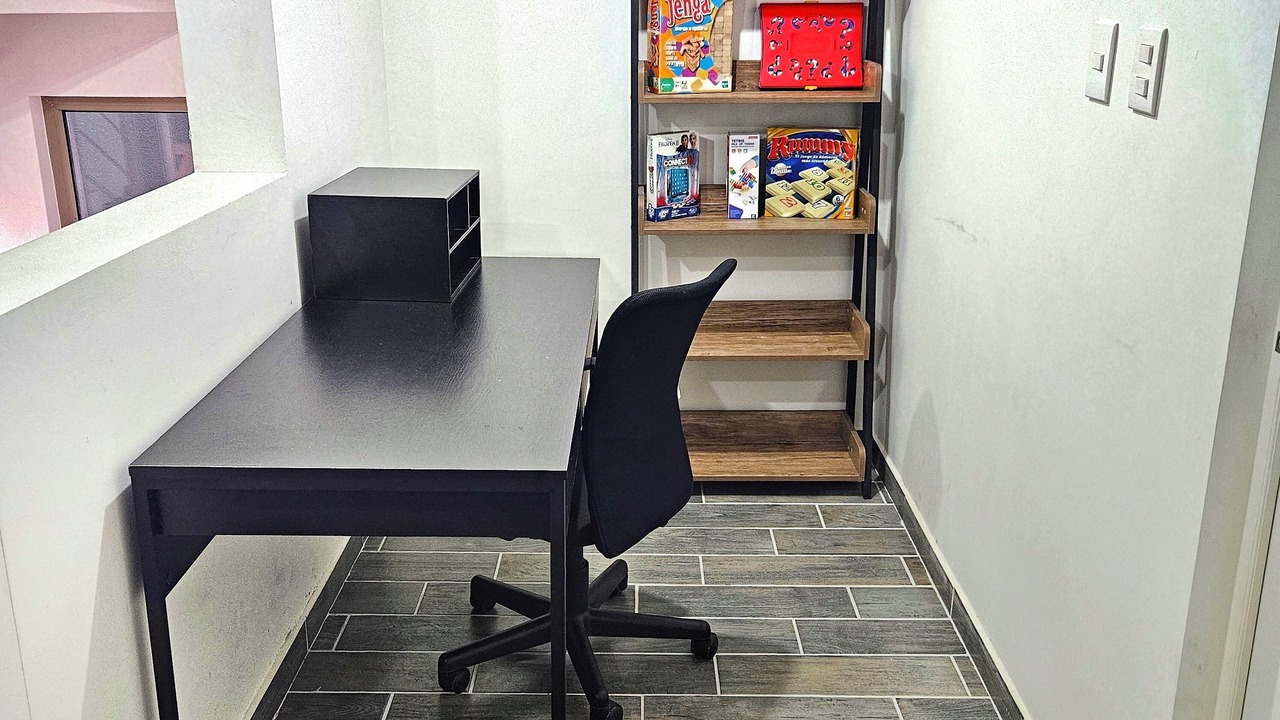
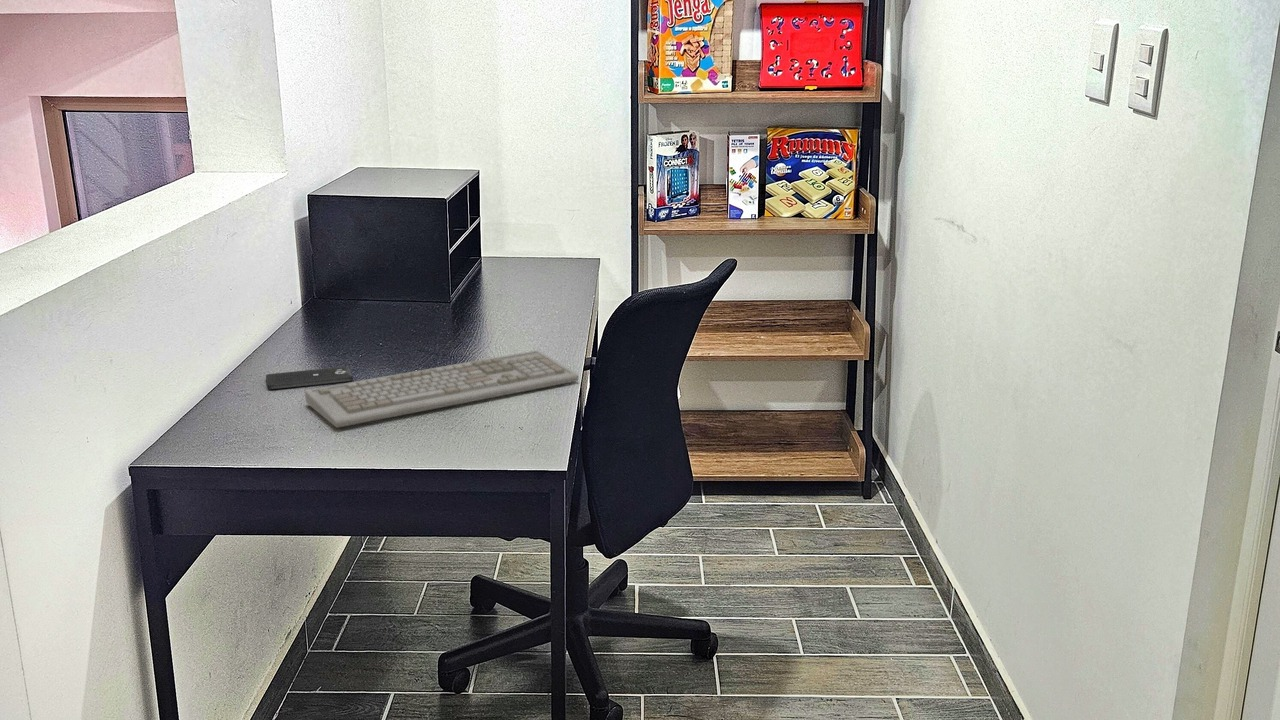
+ keyboard (446, 384)
+ smartphone (309, 377)
